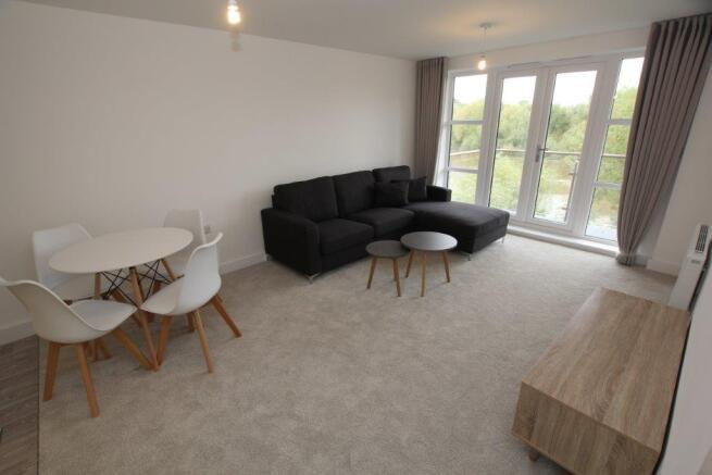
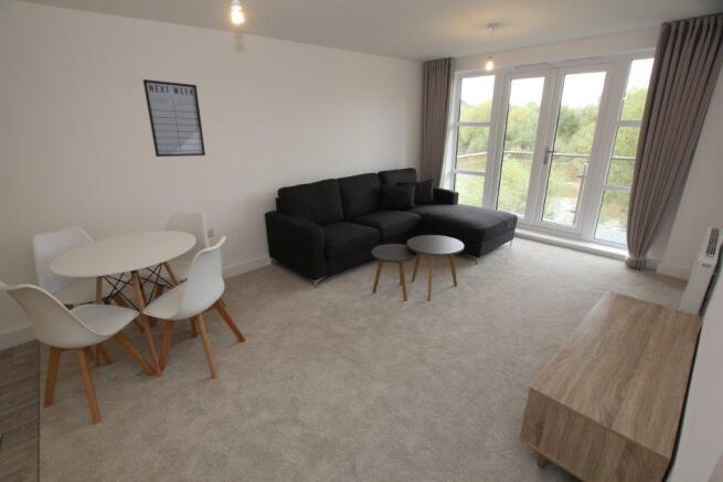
+ writing board (176, 120)
